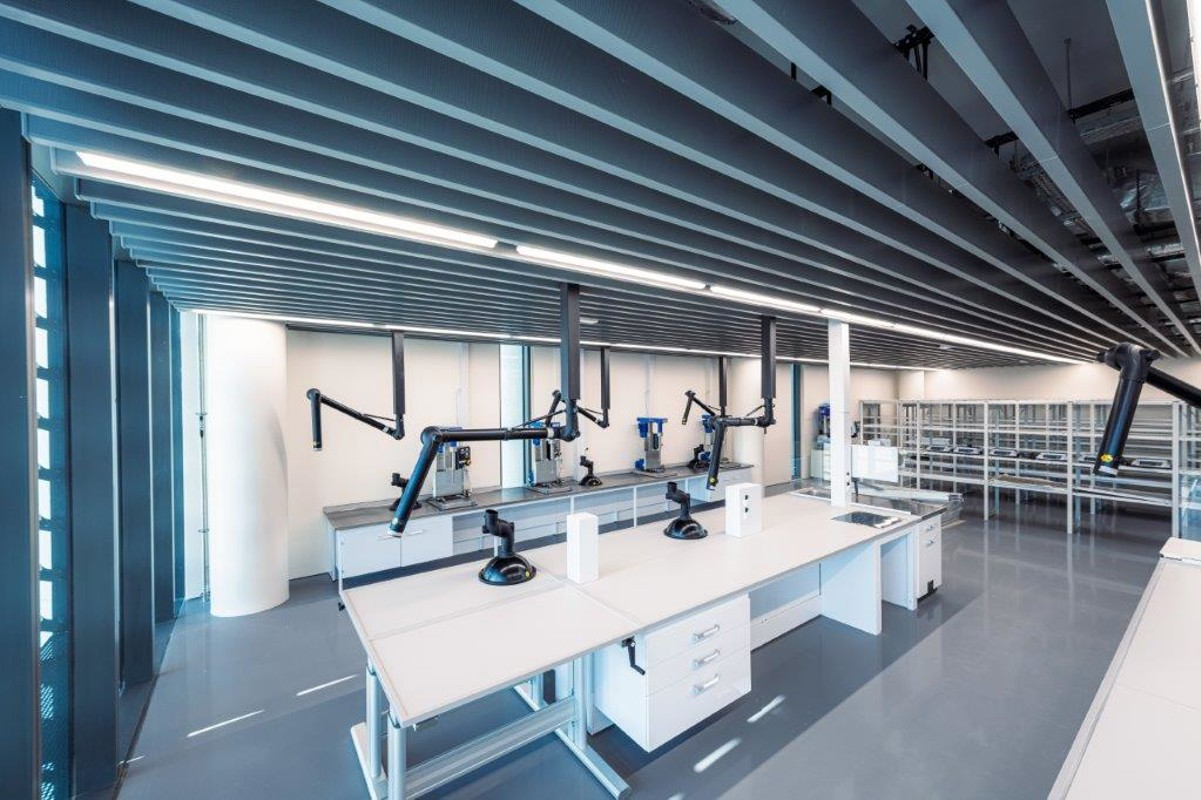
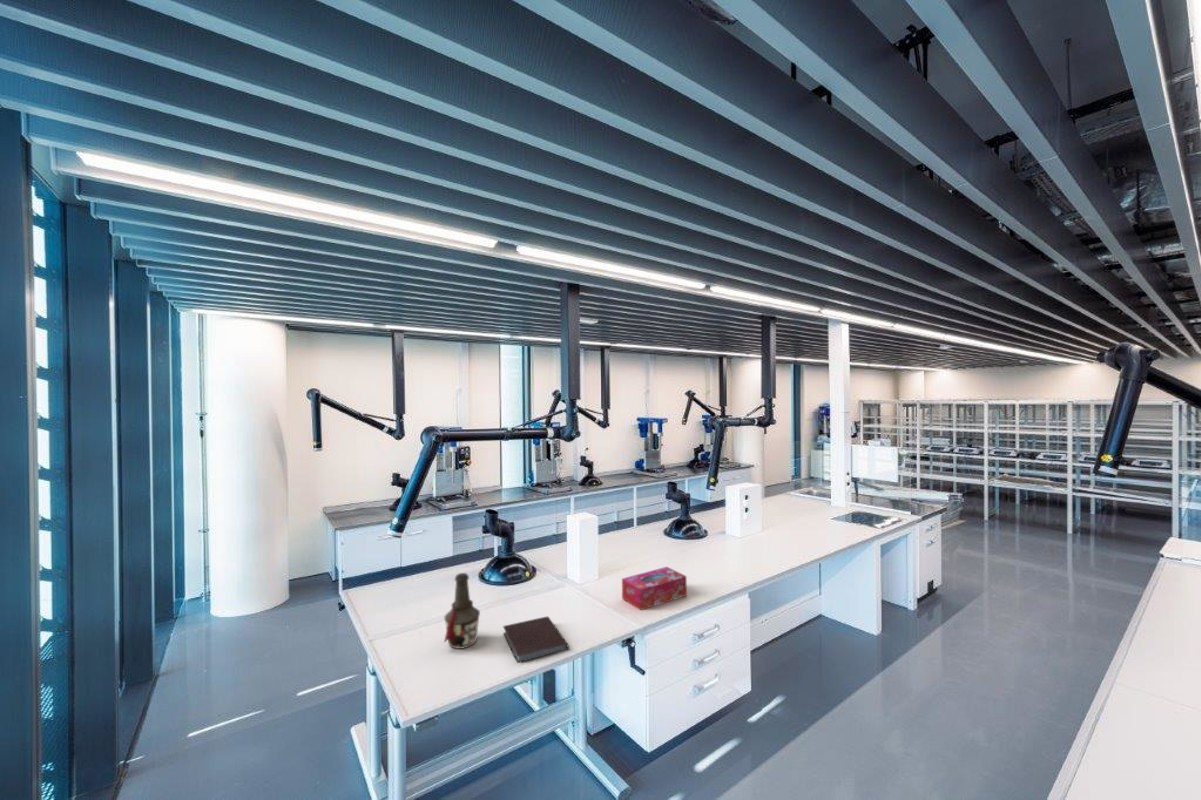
+ bottle (461, 609)
+ notebook (534, 638)
+ tissue box (654, 587)
